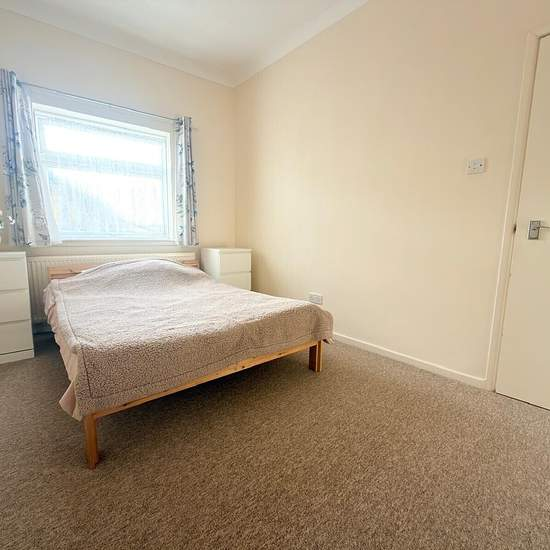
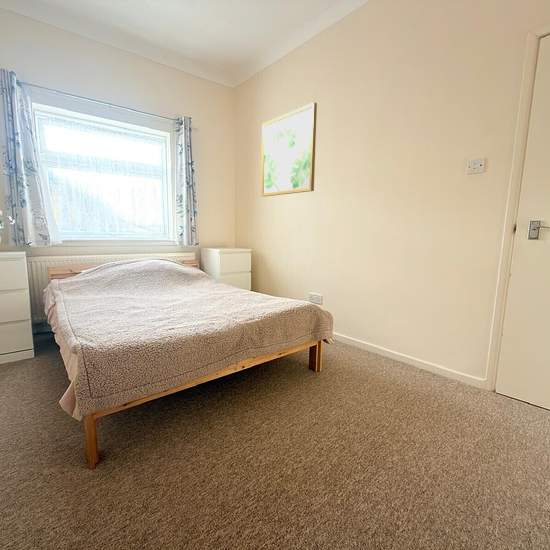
+ wall art (286, 154)
